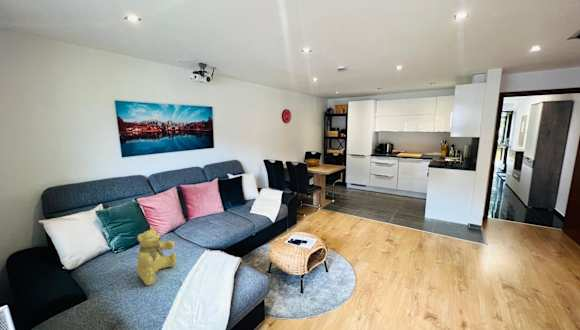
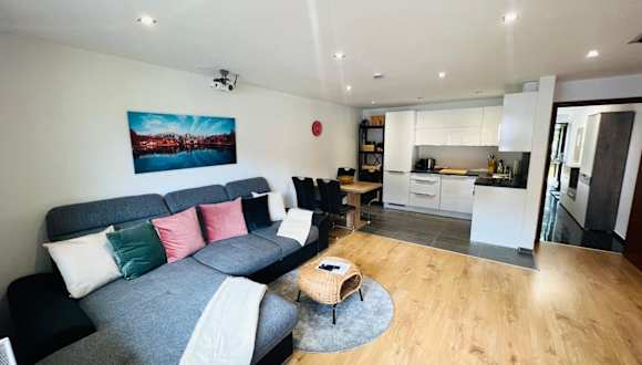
- teddy bear (153, 251)
